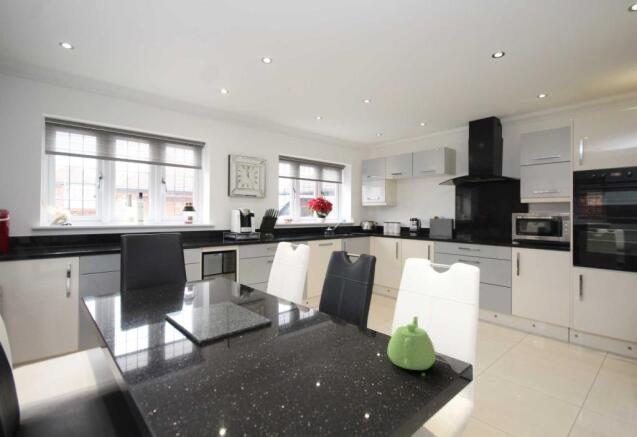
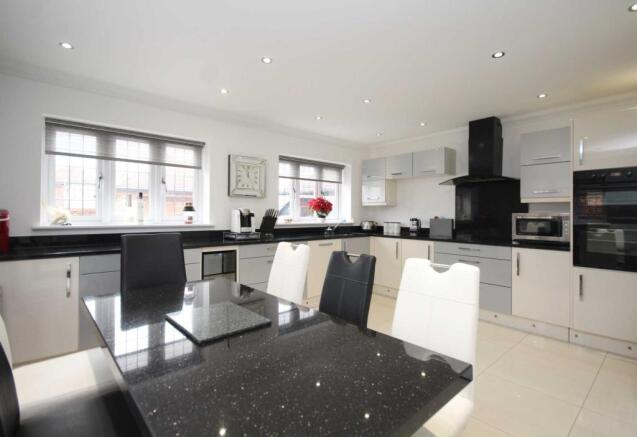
- teapot (411, 342)
